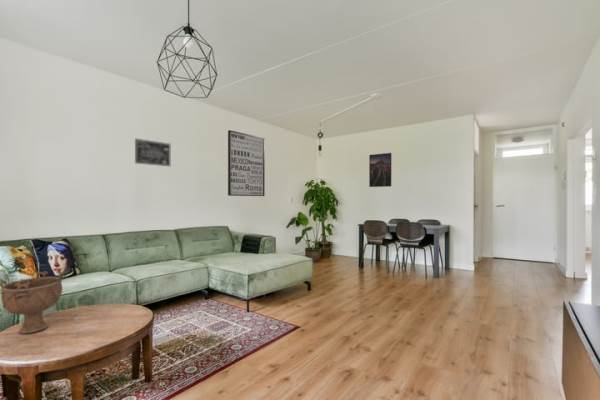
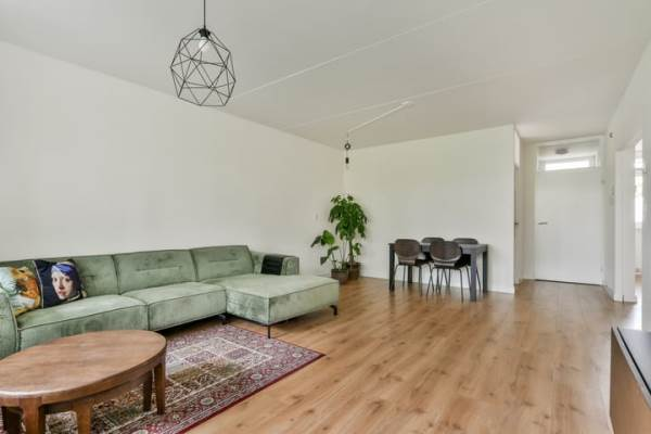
- wall art (247, 165)
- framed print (380, 170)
- wall art (153, 153)
- decorative bowl (32, 302)
